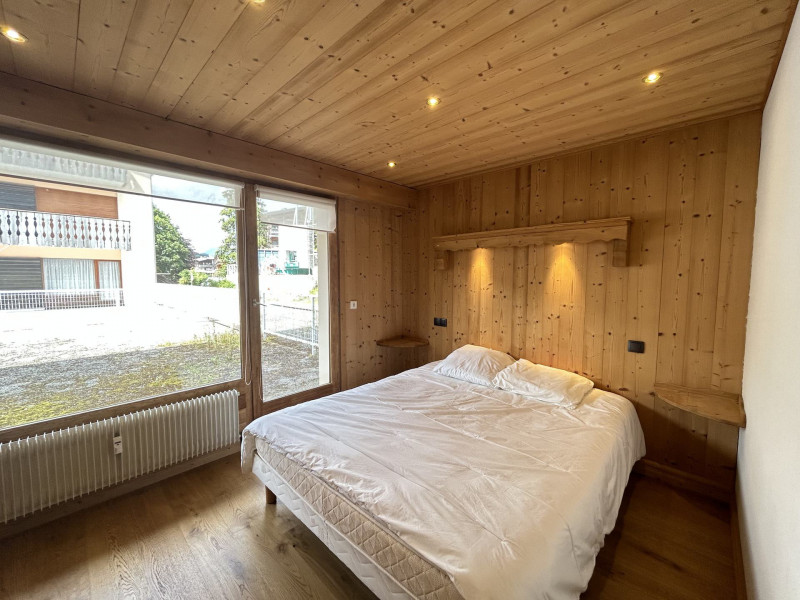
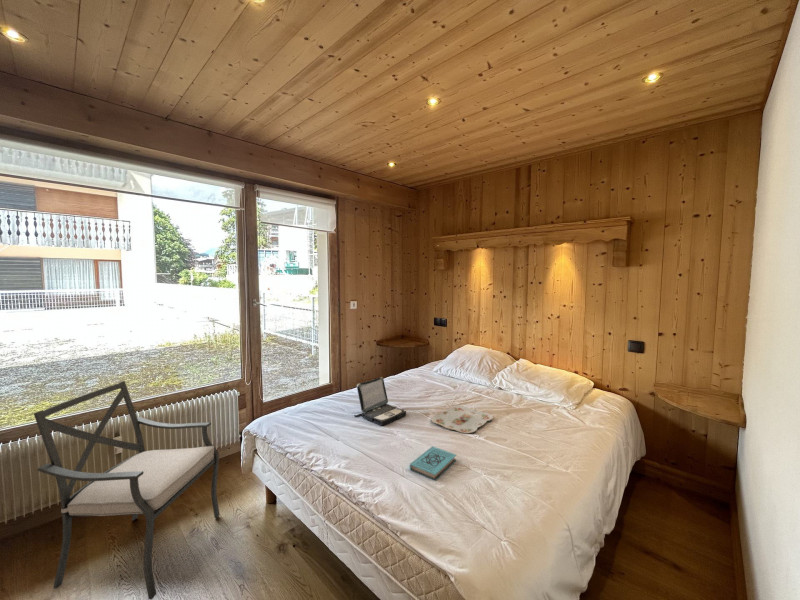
+ chair (136, 473)
+ laptop (380, 399)
+ book (433, 461)
+ serving tray (462, 418)
